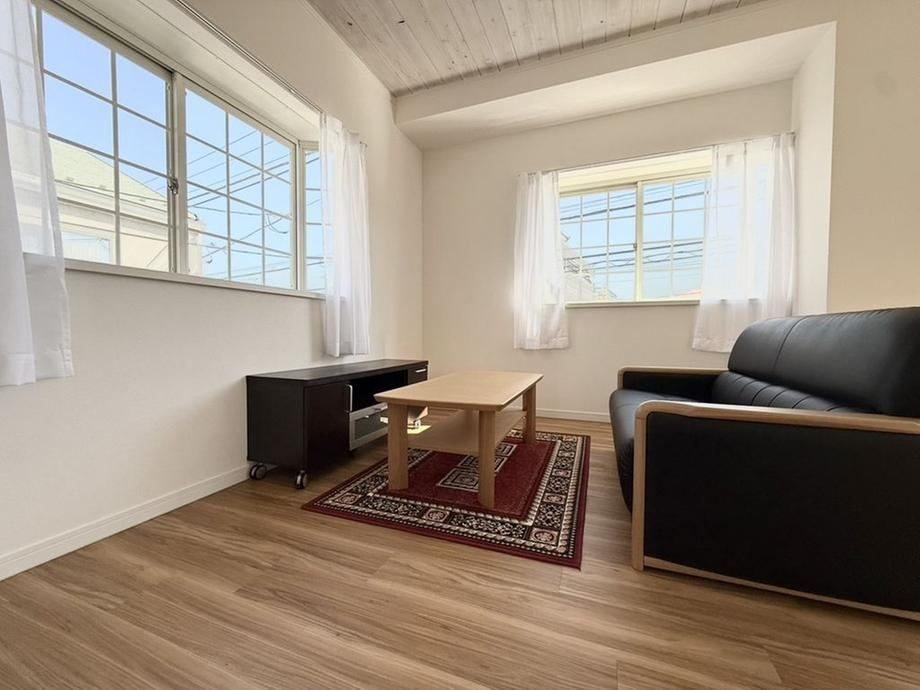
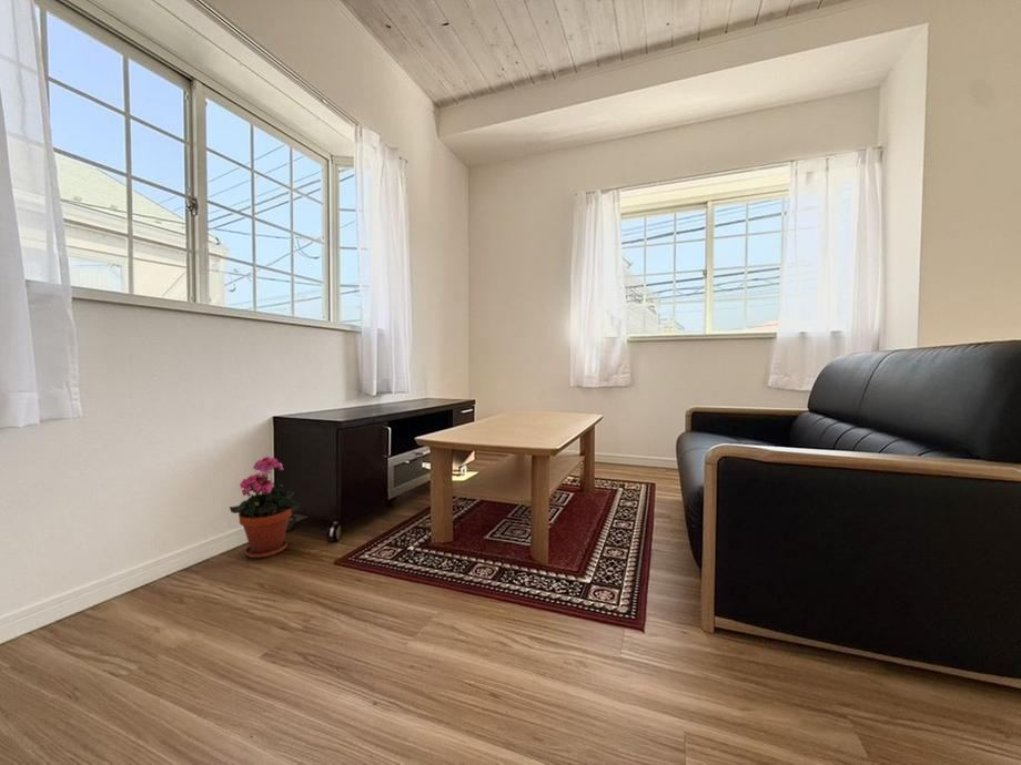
+ potted plant (264, 503)
